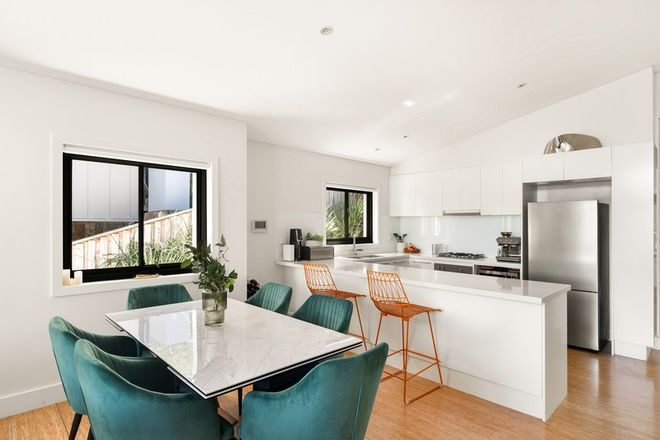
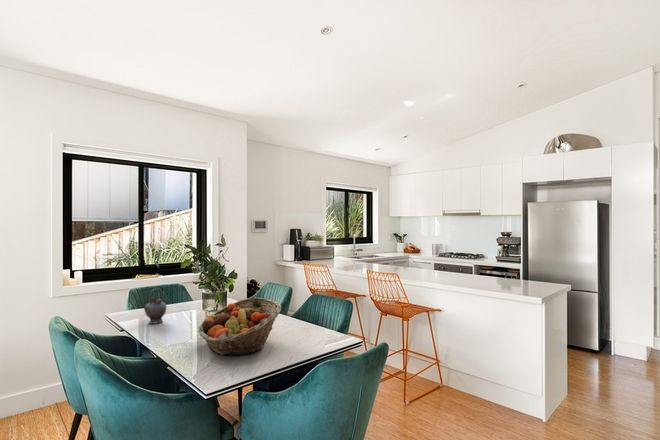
+ teapot (153, 305)
+ fruit basket (240, 324)
